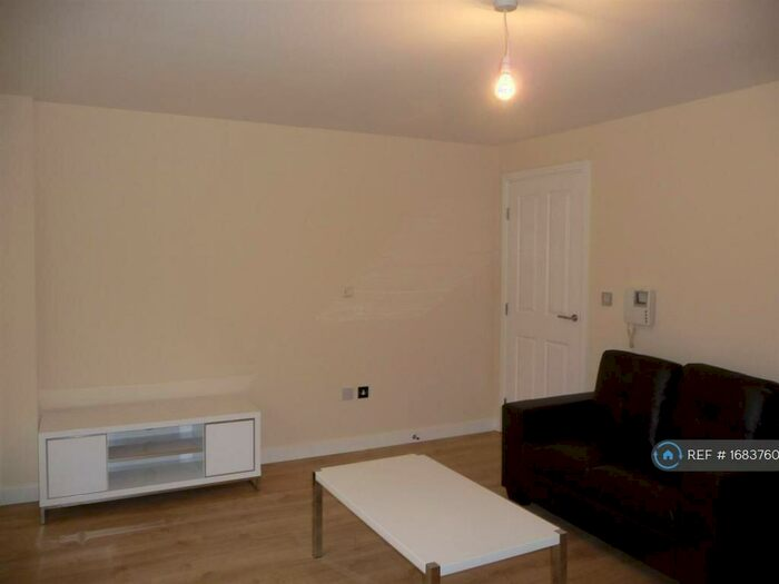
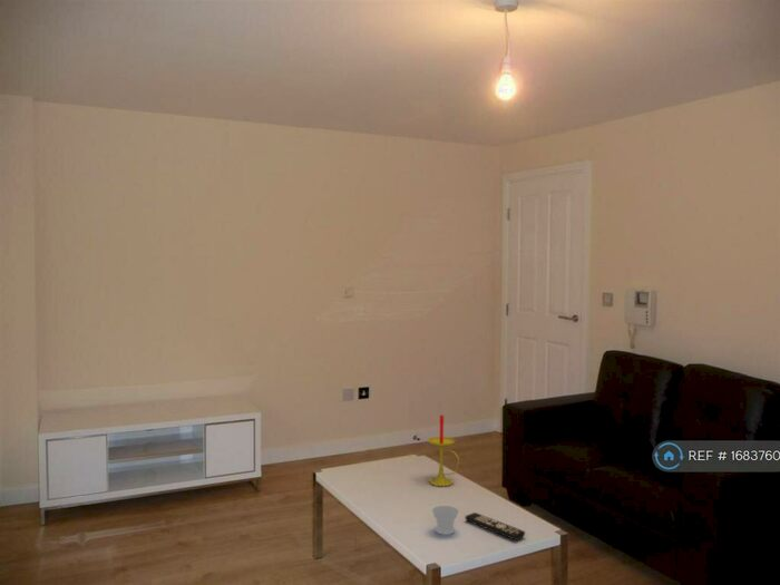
+ cup (445, 520)
+ candle (441, 448)
+ remote control (494, 526)
